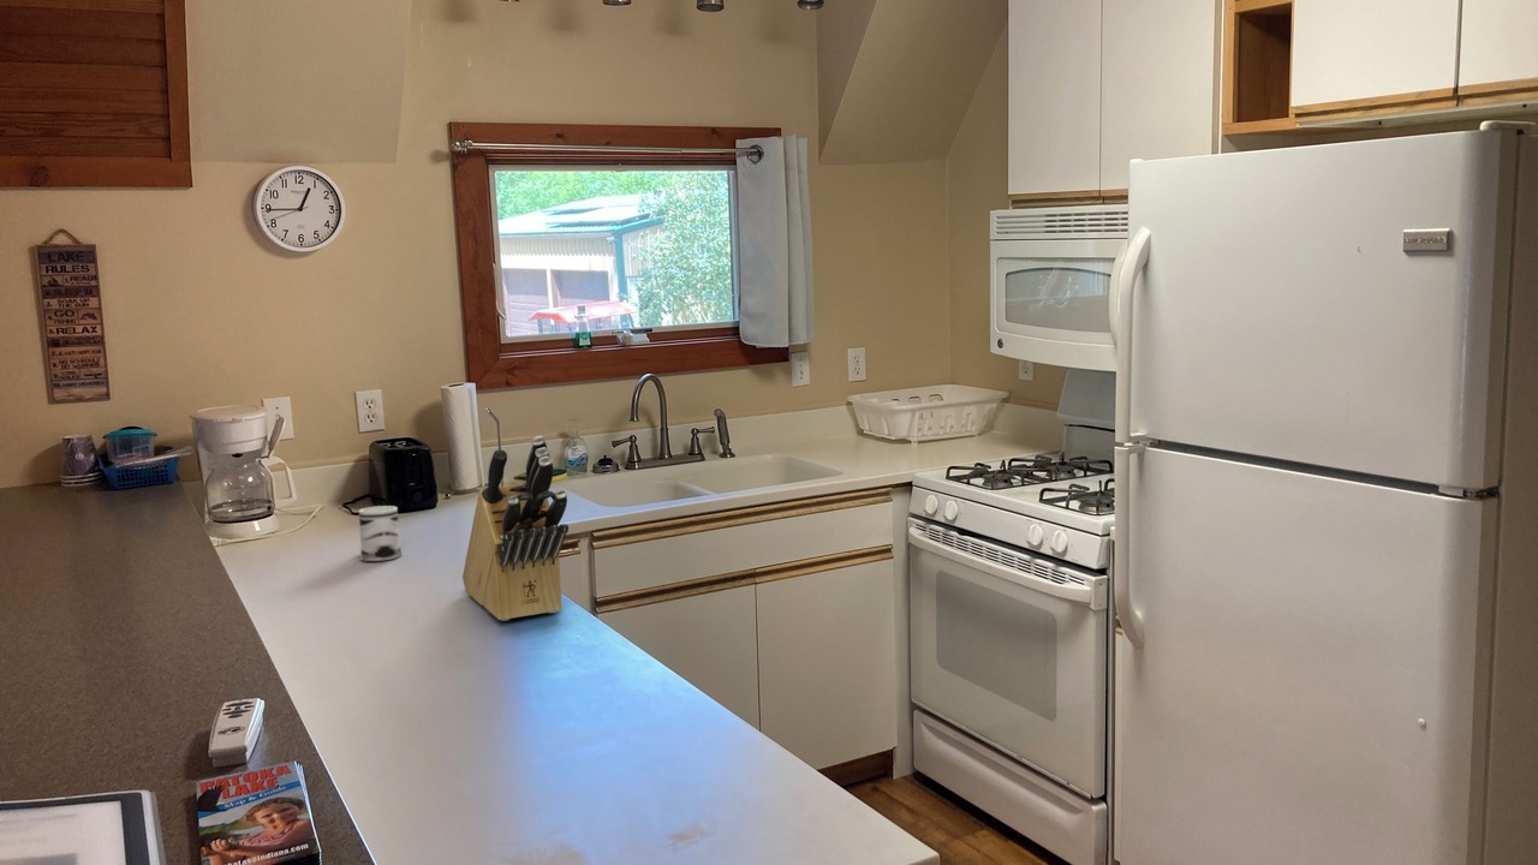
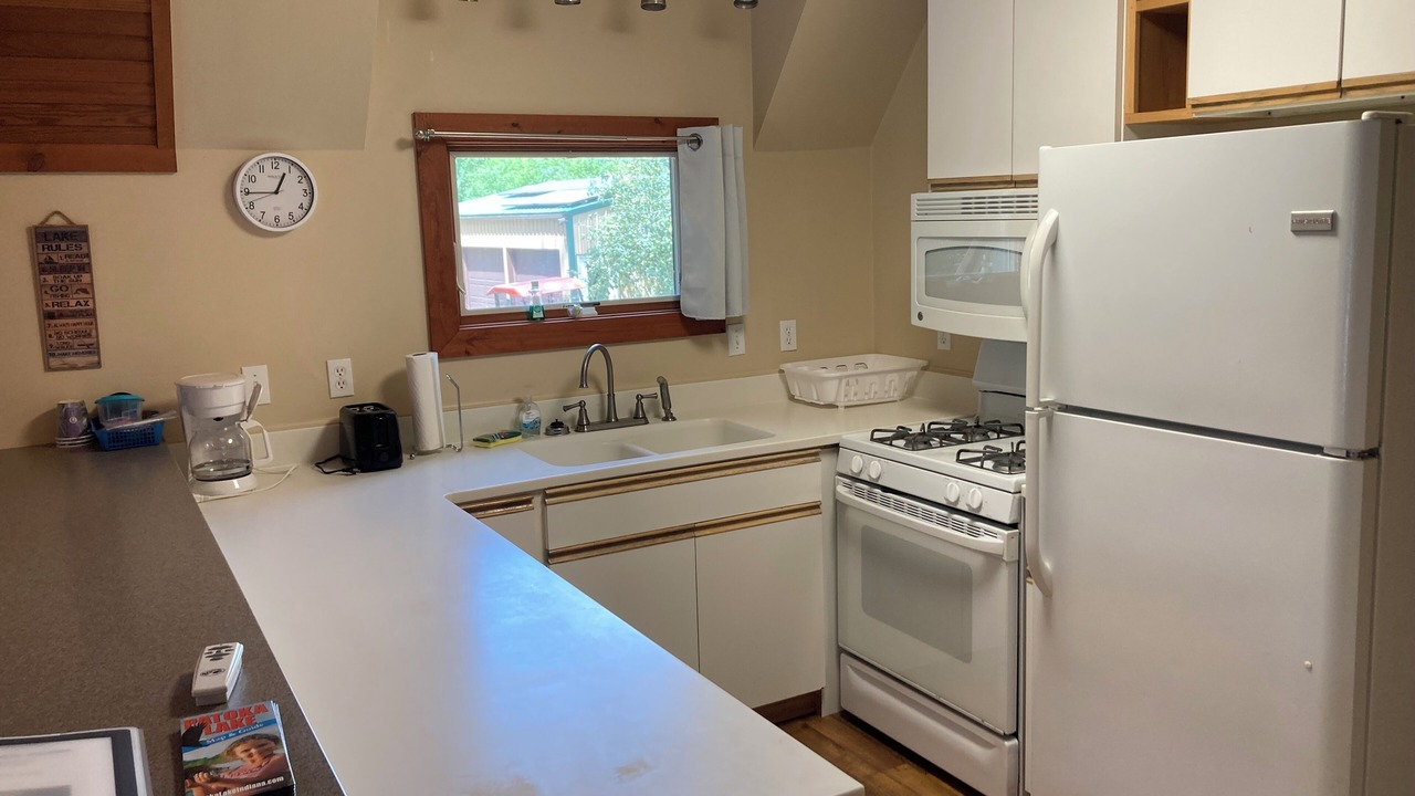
- knife block (512, 520)
- mug (377, 531)
